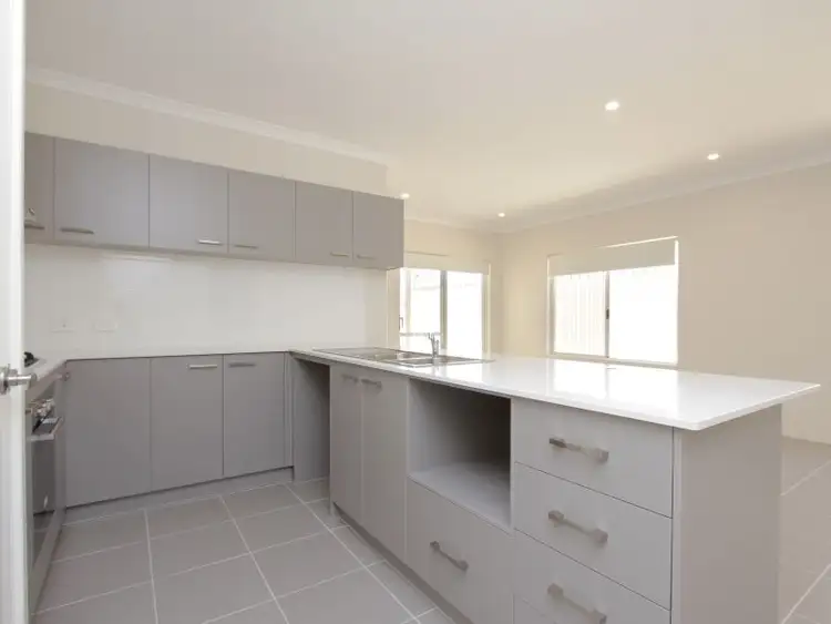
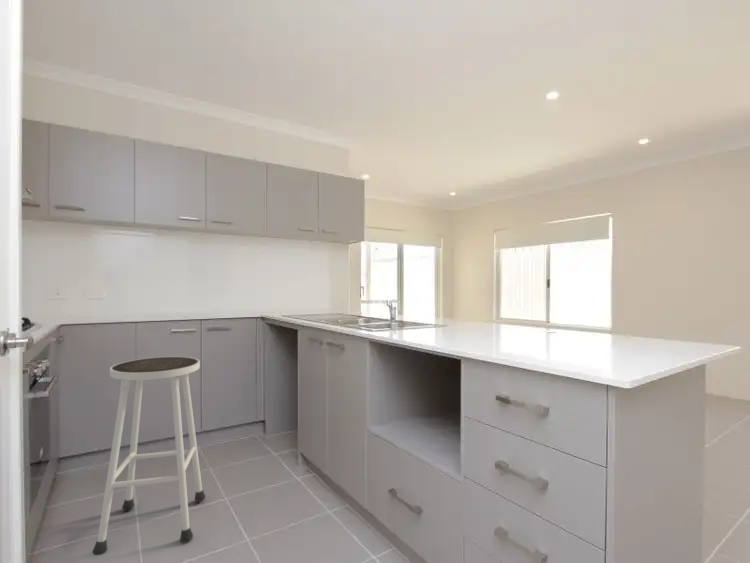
+ stool (157, 452)
